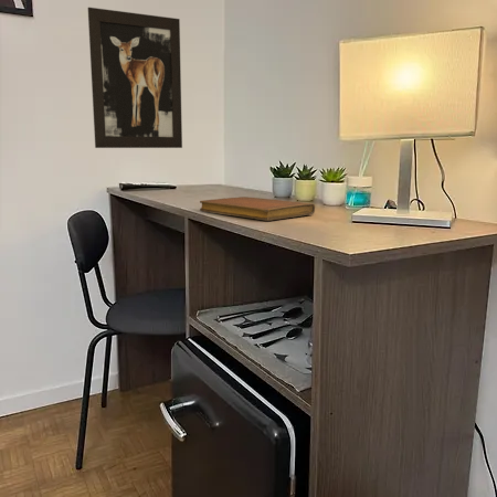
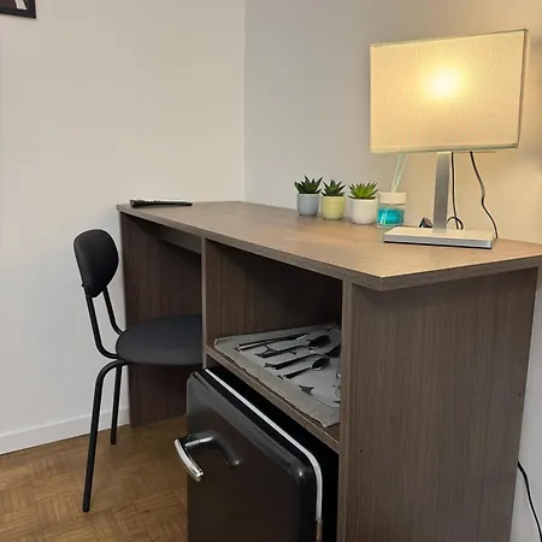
- wall art (138, 82)
- notebook (255, 207)
